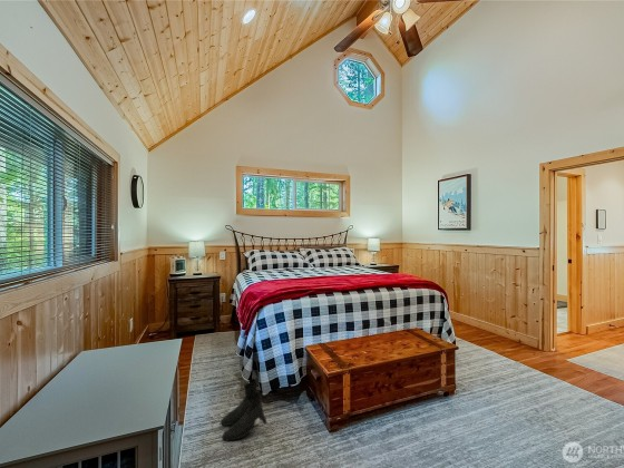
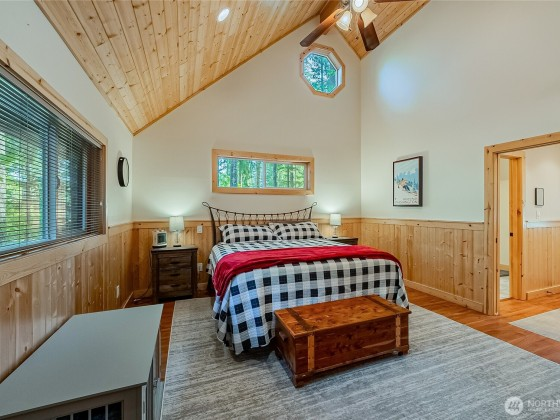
- boots (243, 408)
